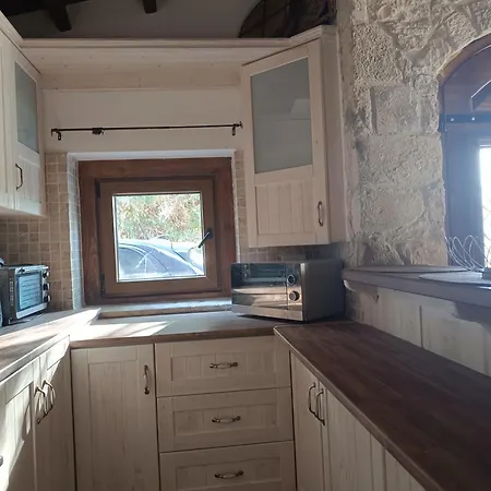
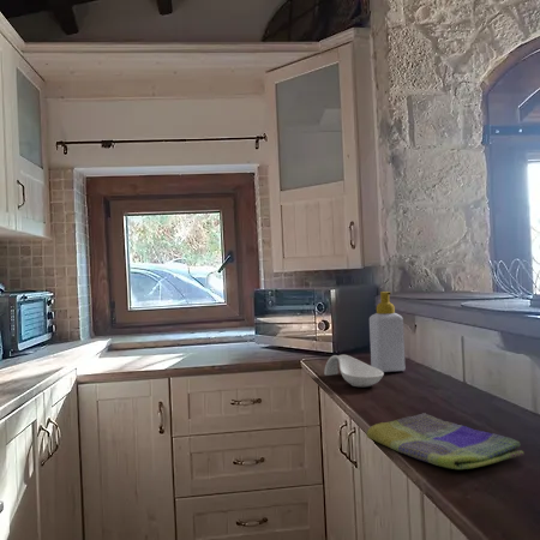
+ soap bottle (386, 330)
+ spoon rest (350, 368)
+ dish towel (438, 438)
